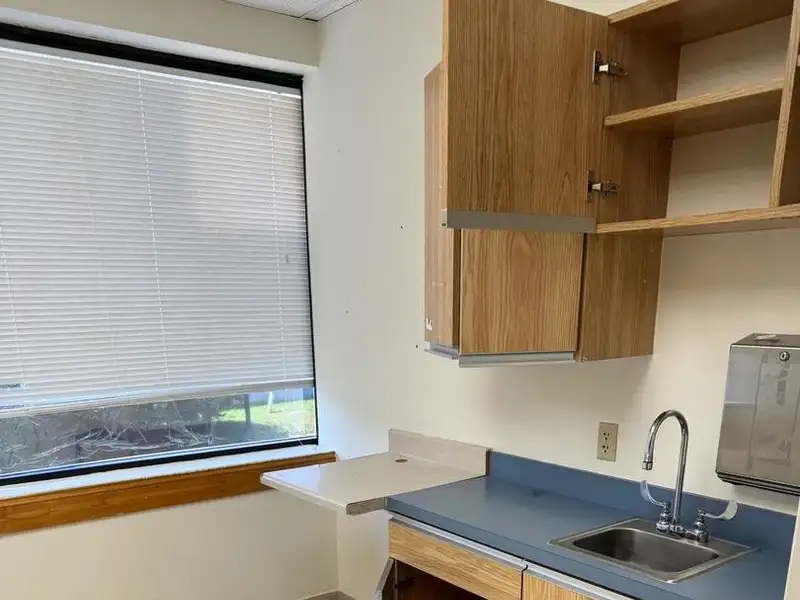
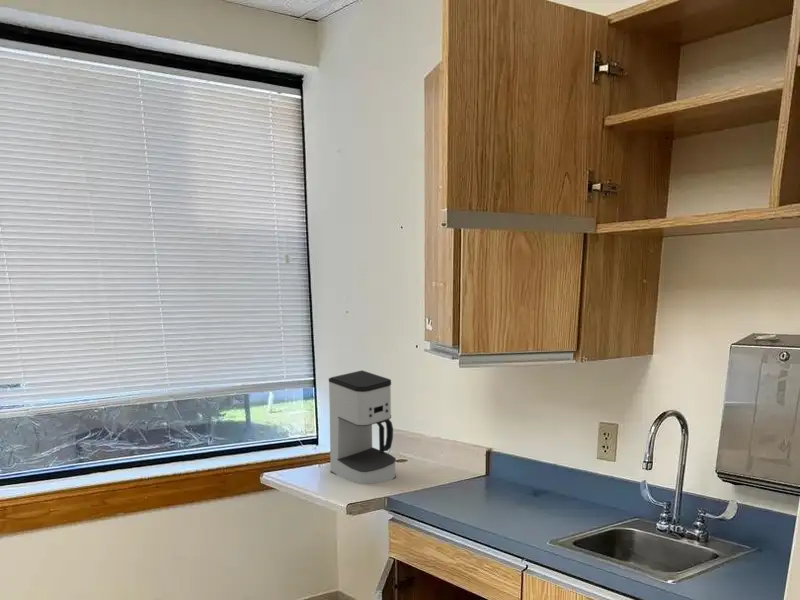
+ coffee maker (367, 426)
